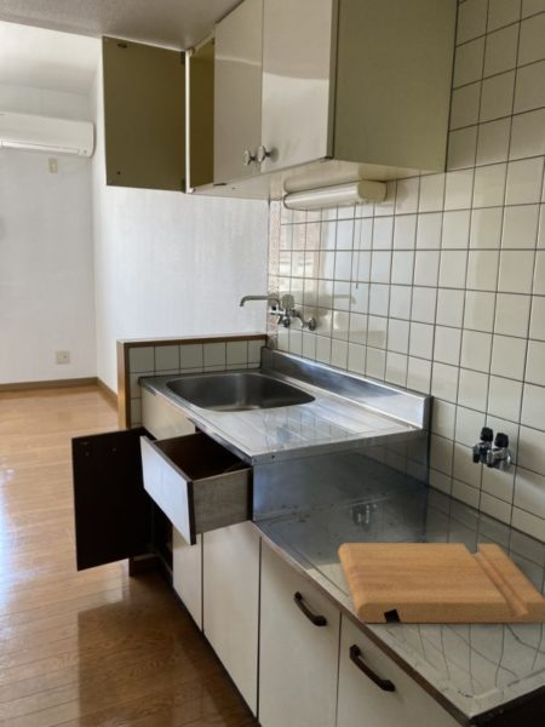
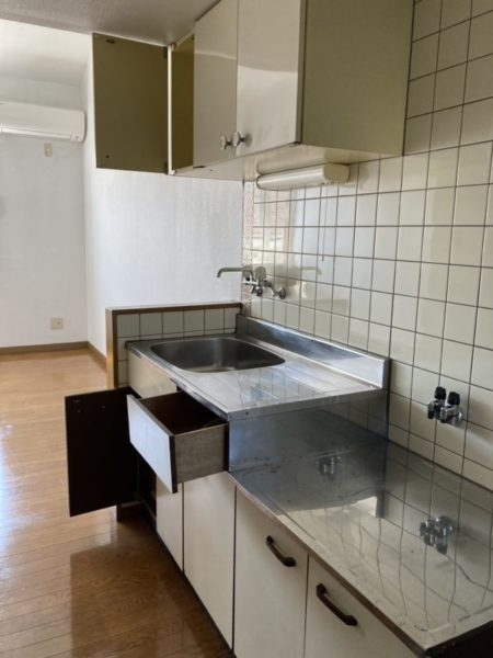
- cutting board (436, 579)
